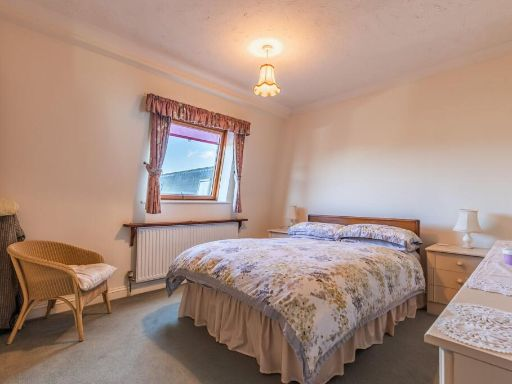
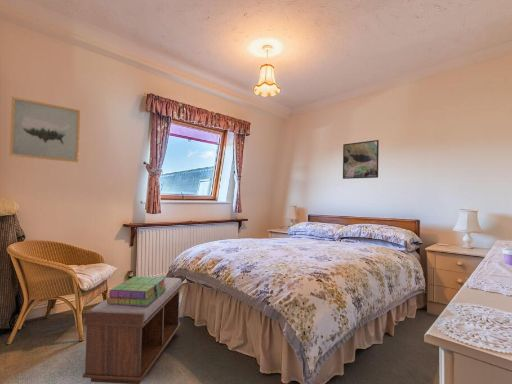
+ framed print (359, 160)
+ bench (141, 321)
+ wall art (46, 131)
+ stack of books (139, 289)
